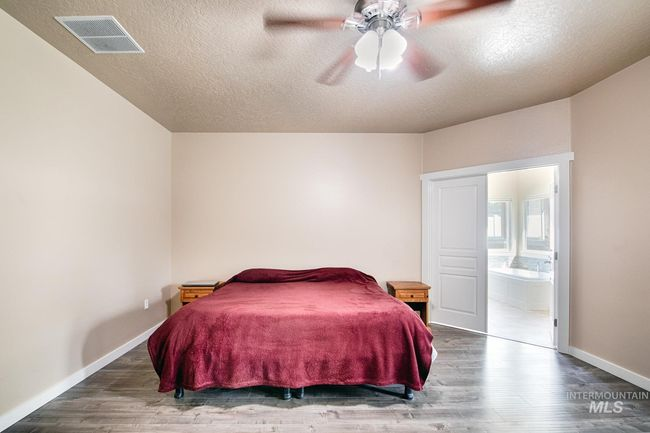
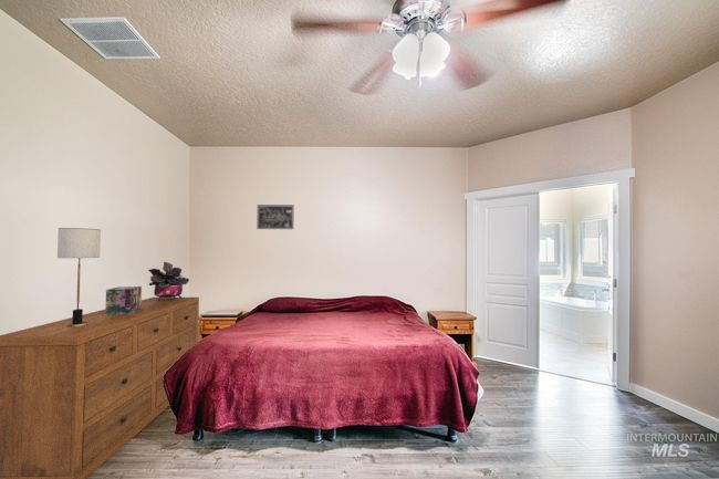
+ decorative box (124, 299)
+ table lamp (79, 277)
+ dresser (125, 366)
+ wall art (275, 217)
+ potted plant (168, 280)
